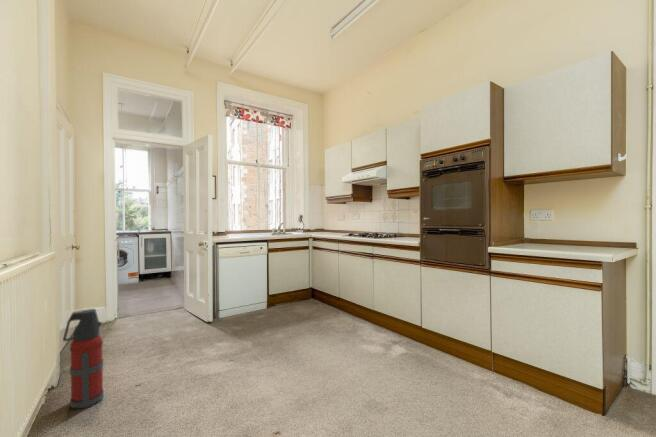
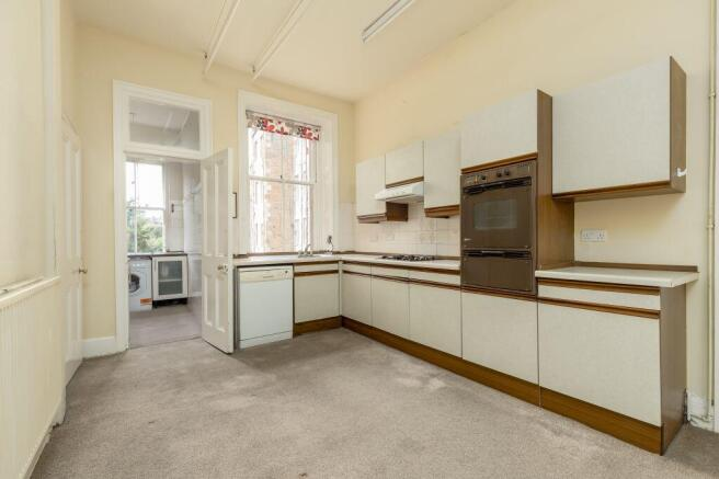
- fire extinguisher (83, 356)
